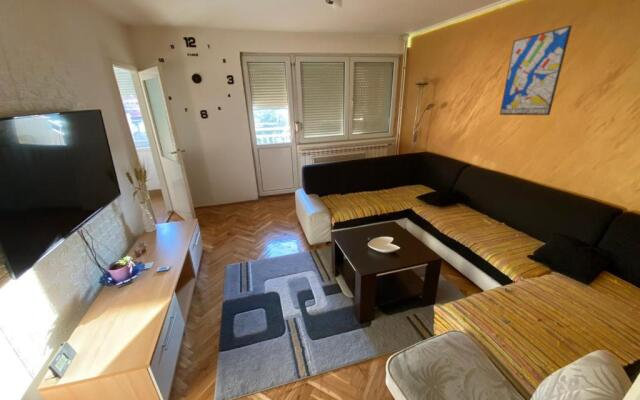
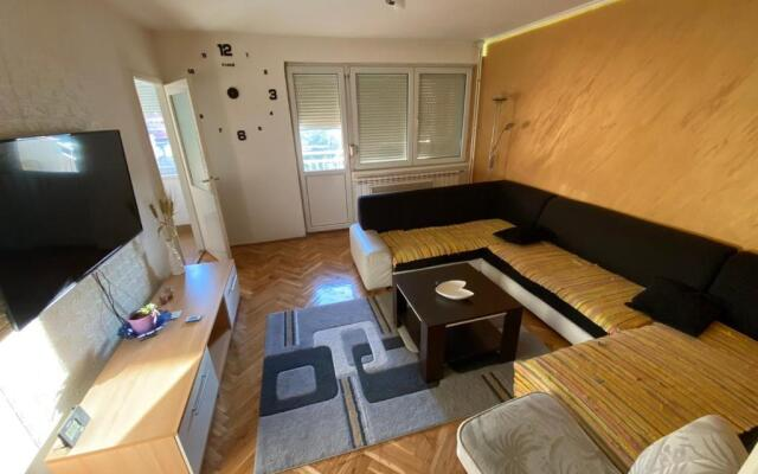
- wall art (530, 76)
